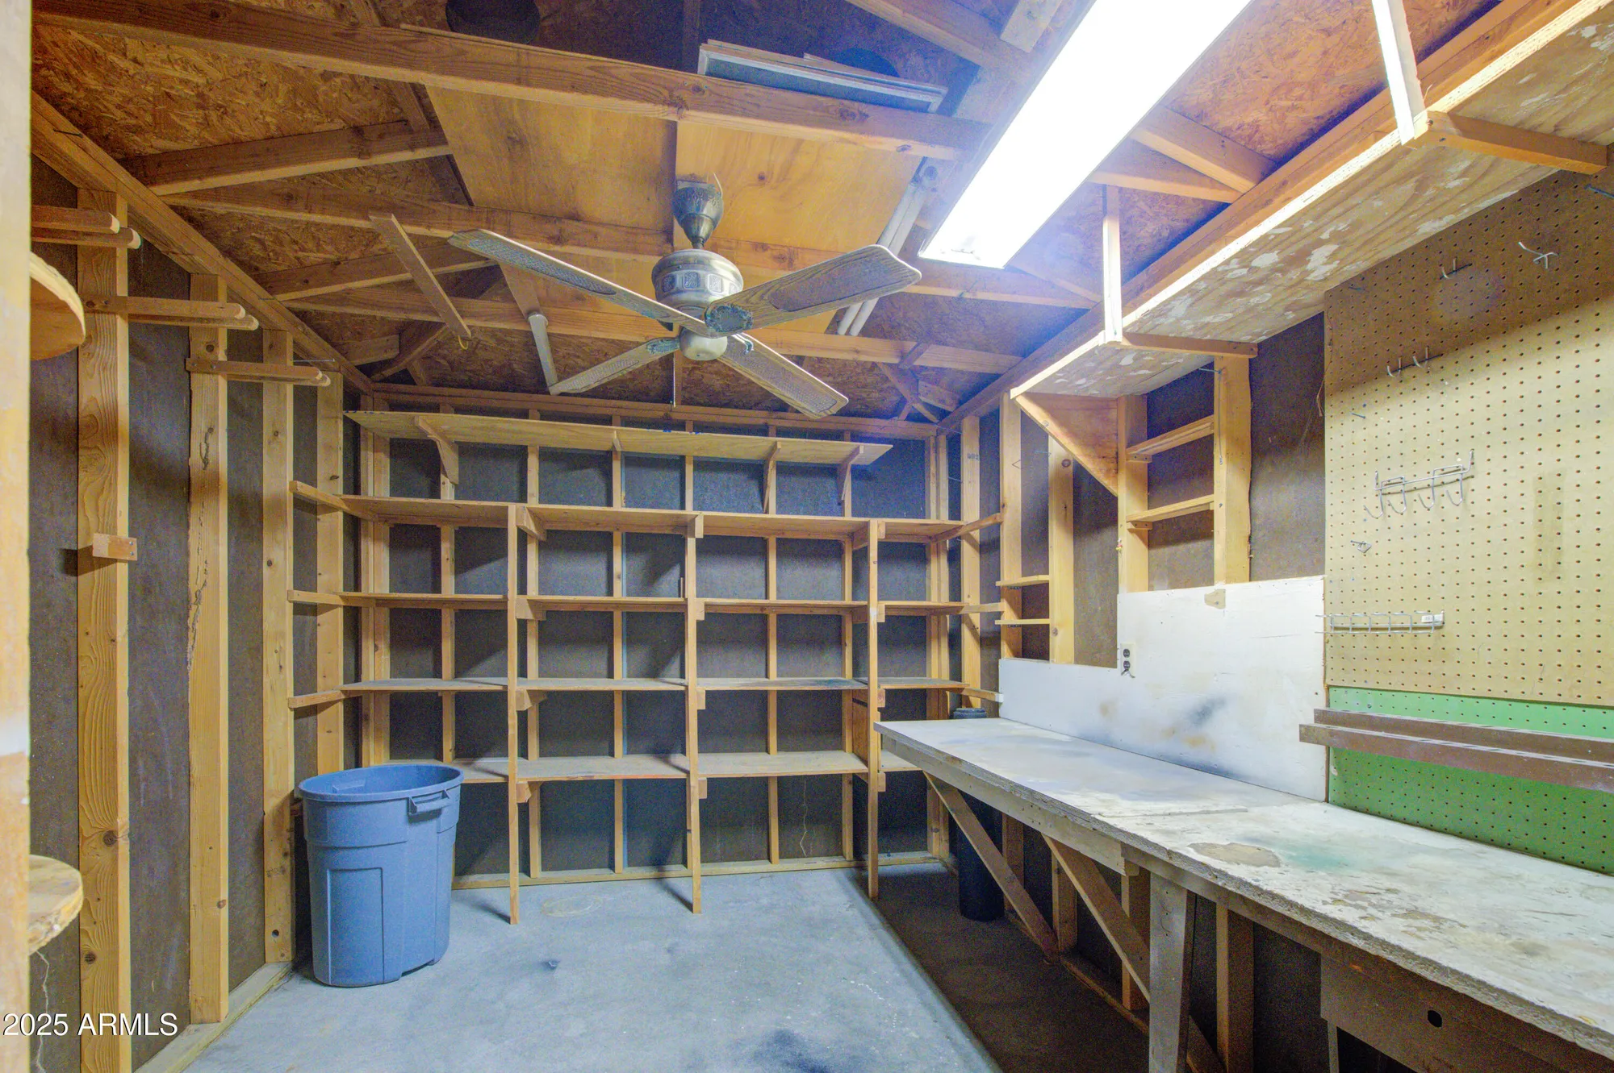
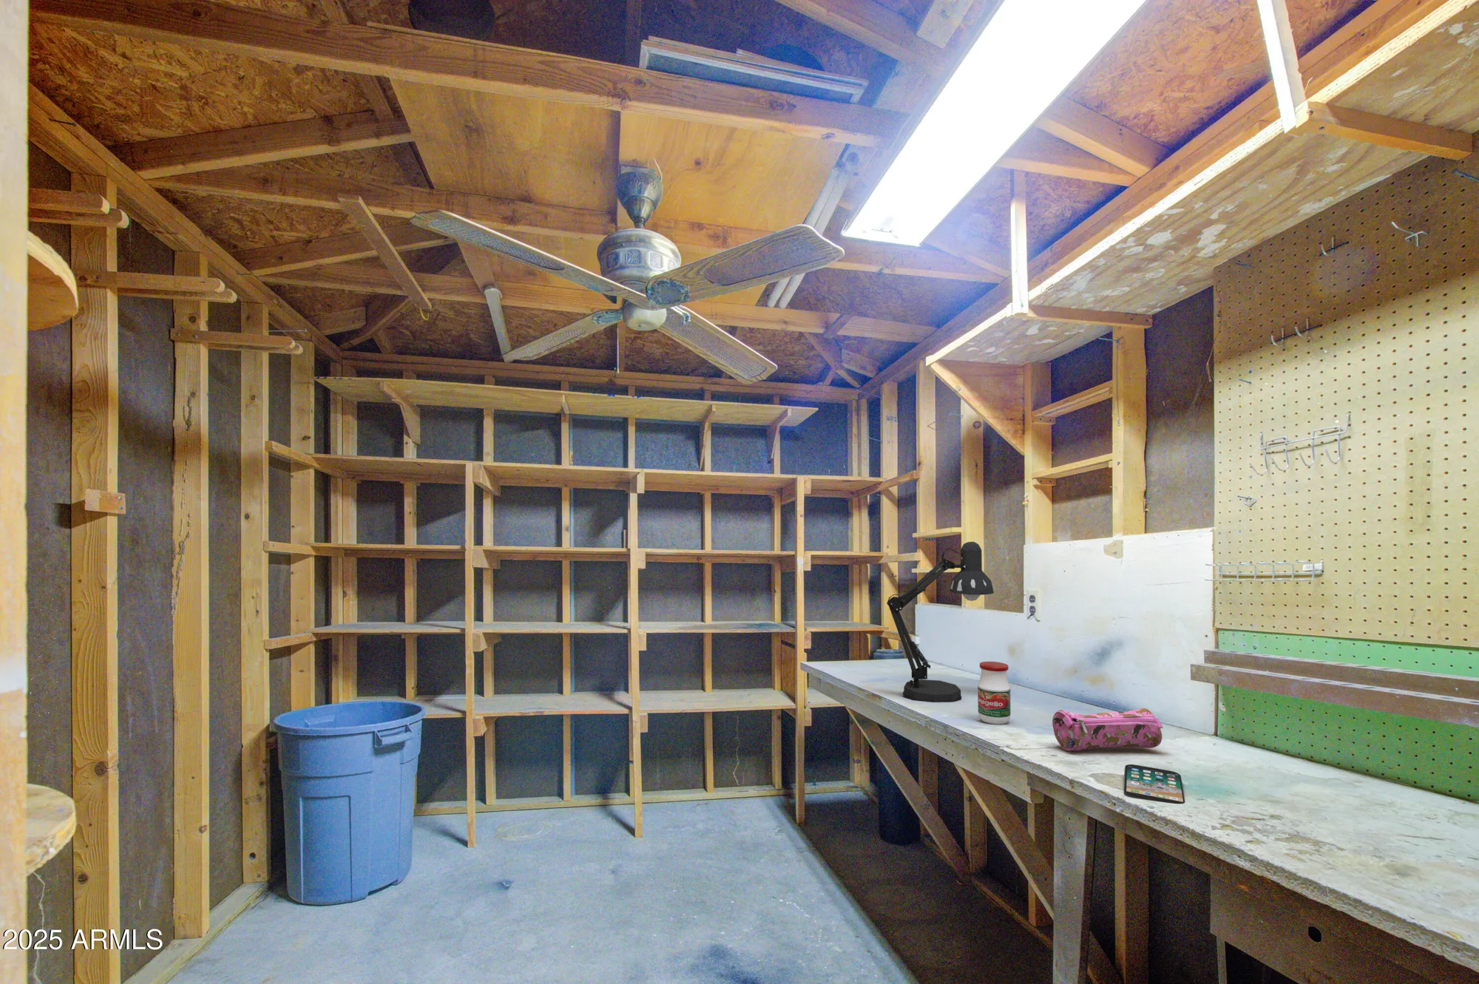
+ smartphone (1153, 785)
+ jar (994, 693)
+ pencil case (1107, 729)
+ desk lamp (951, 592)
